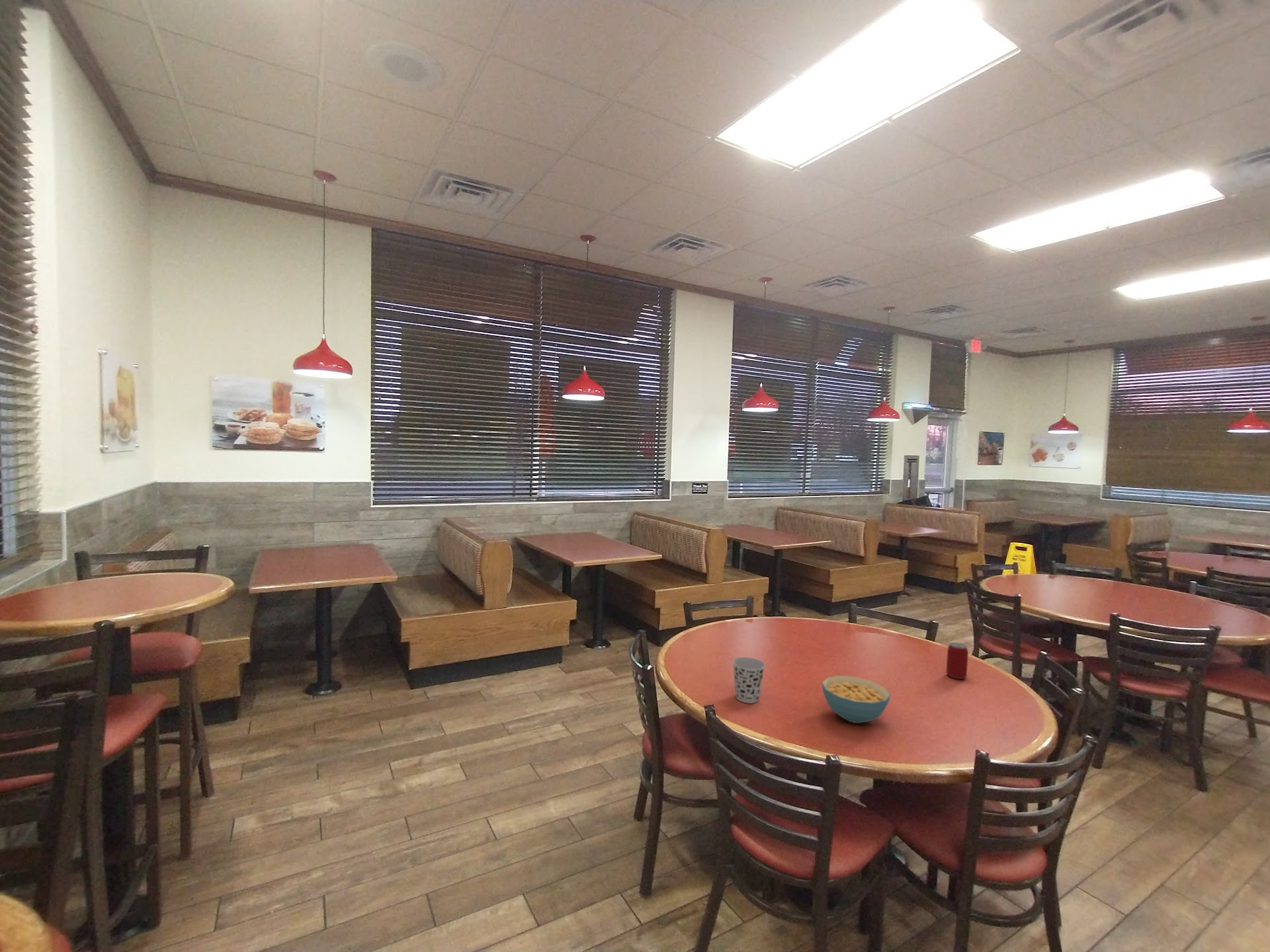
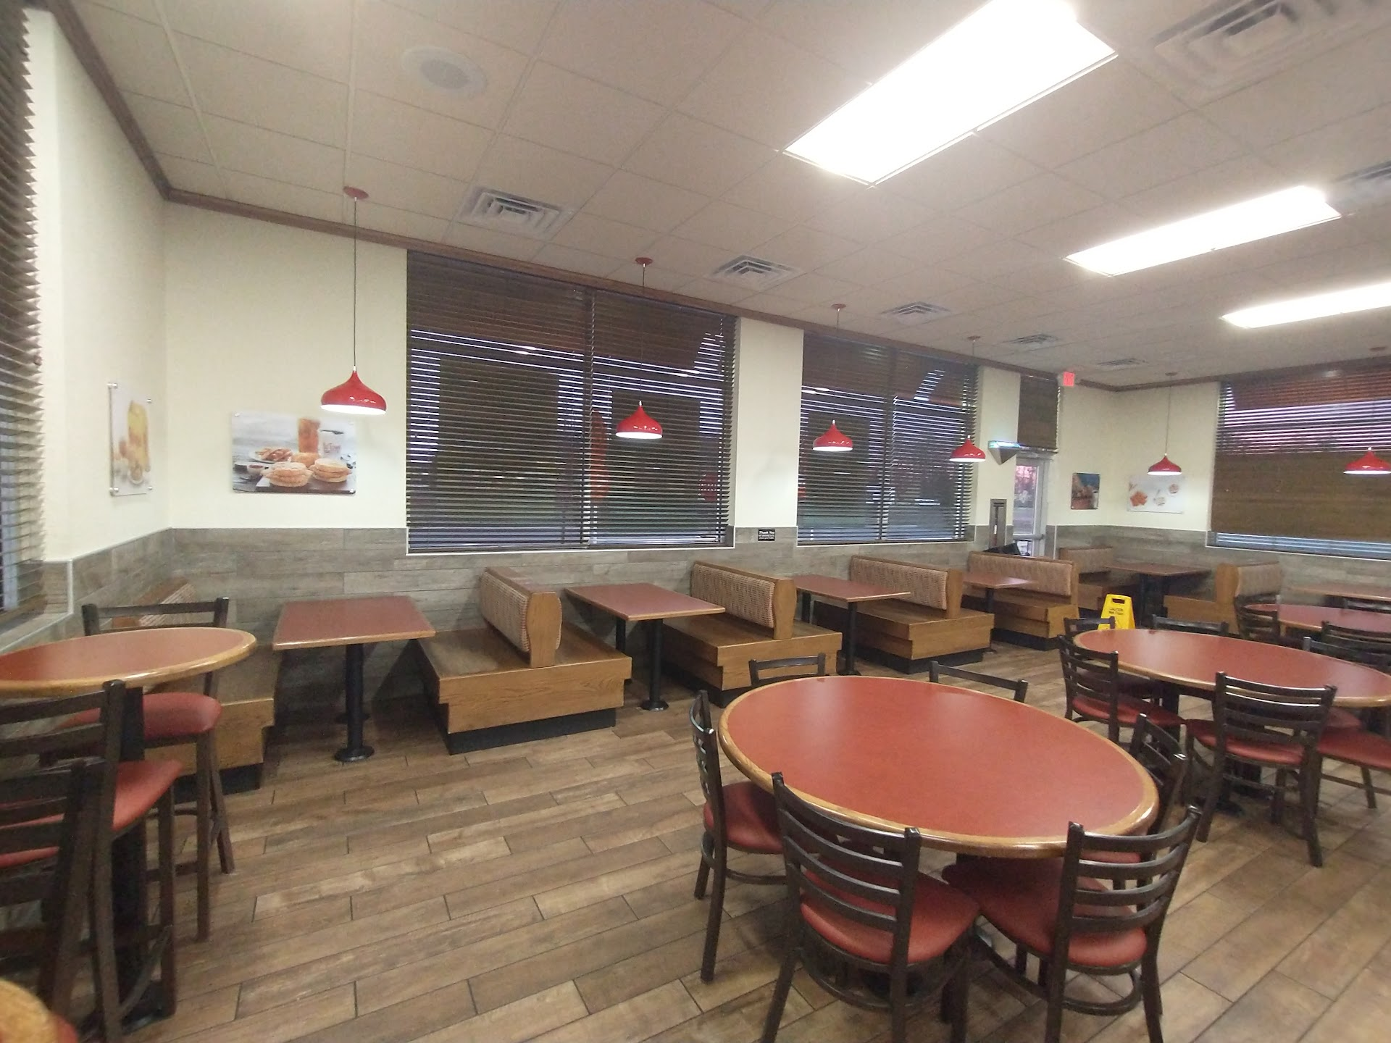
- beverage can (957, 660)
- cup (747, 680)
- cereal bowl (854, 703)
